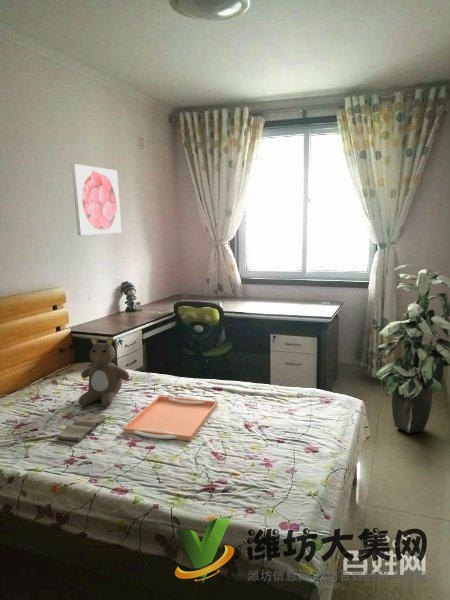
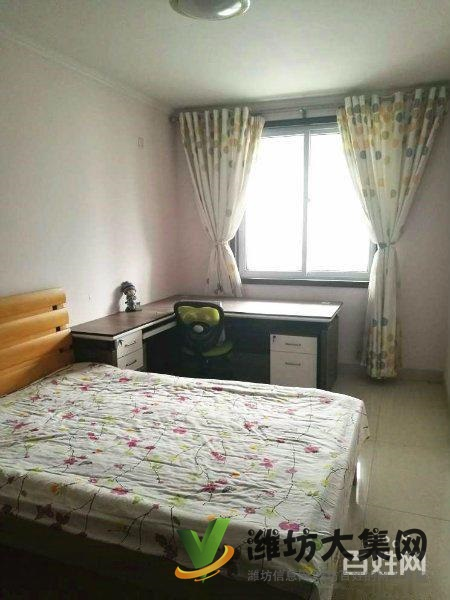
- teddy bear (100, 370)
- serving tray (173, 415)
- diary (82, 426)
- indoor plant (413, 347)
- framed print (98, 201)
